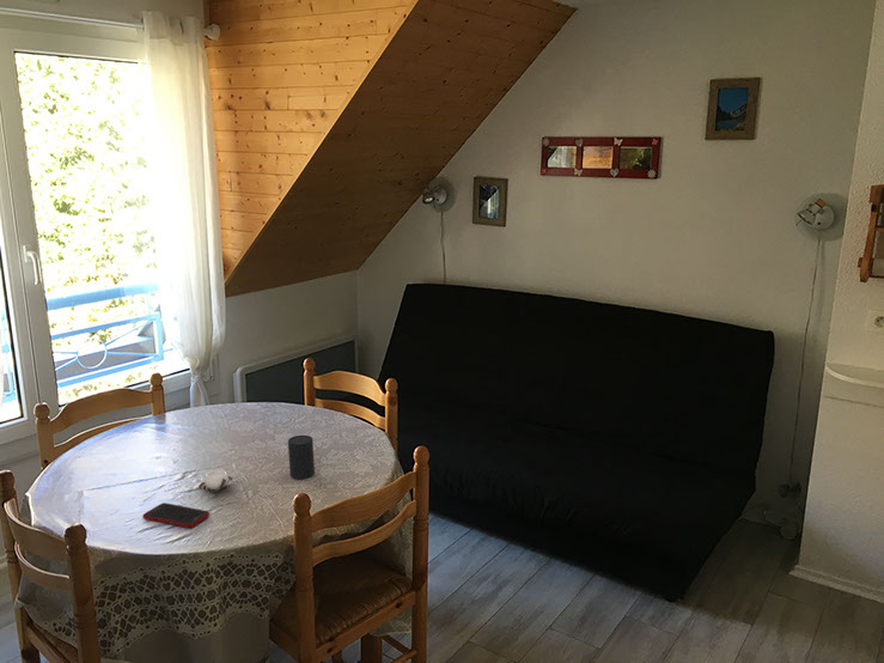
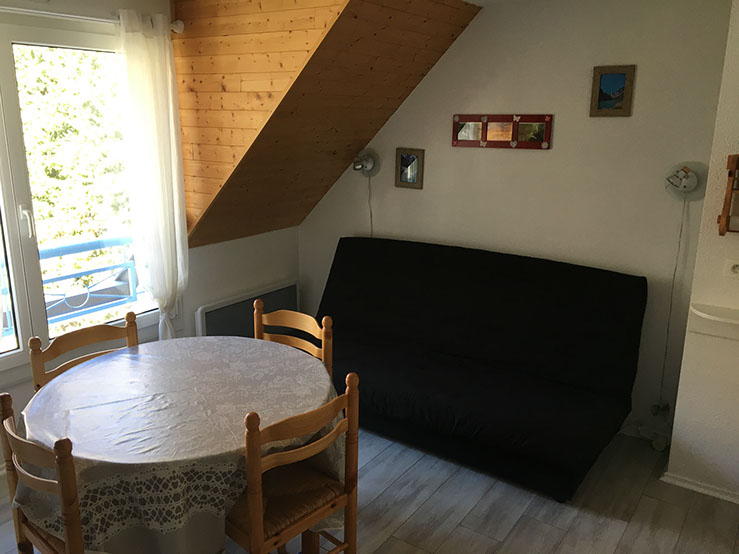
- cup (217, 481)
- cell phone (176, 515)
- cup (300, 456)
